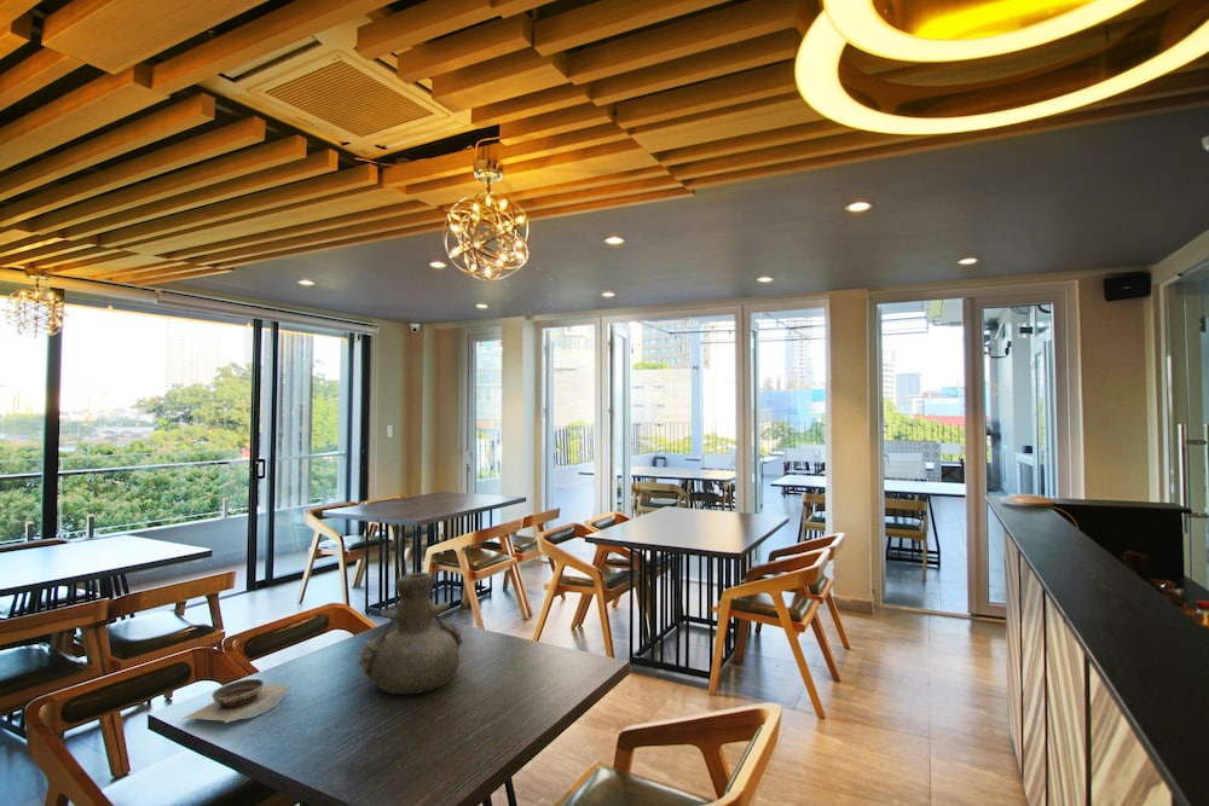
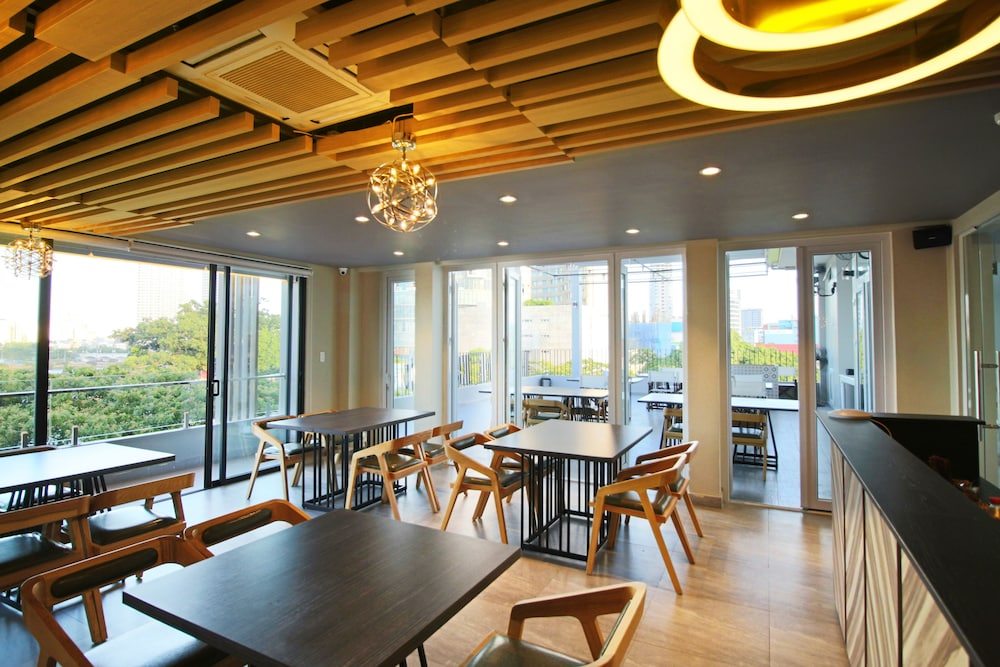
- bowl (238, 697)
- vase (416, 627)
